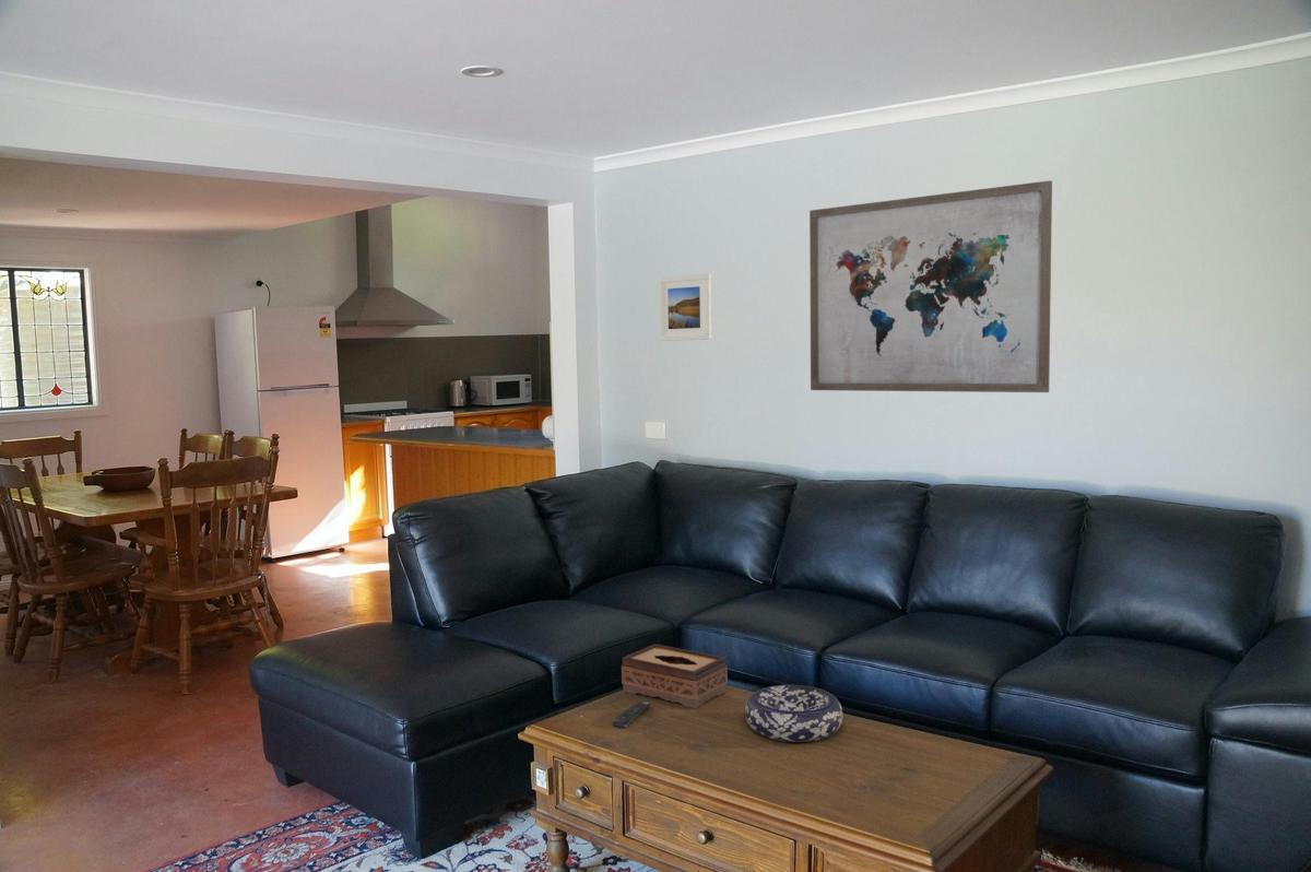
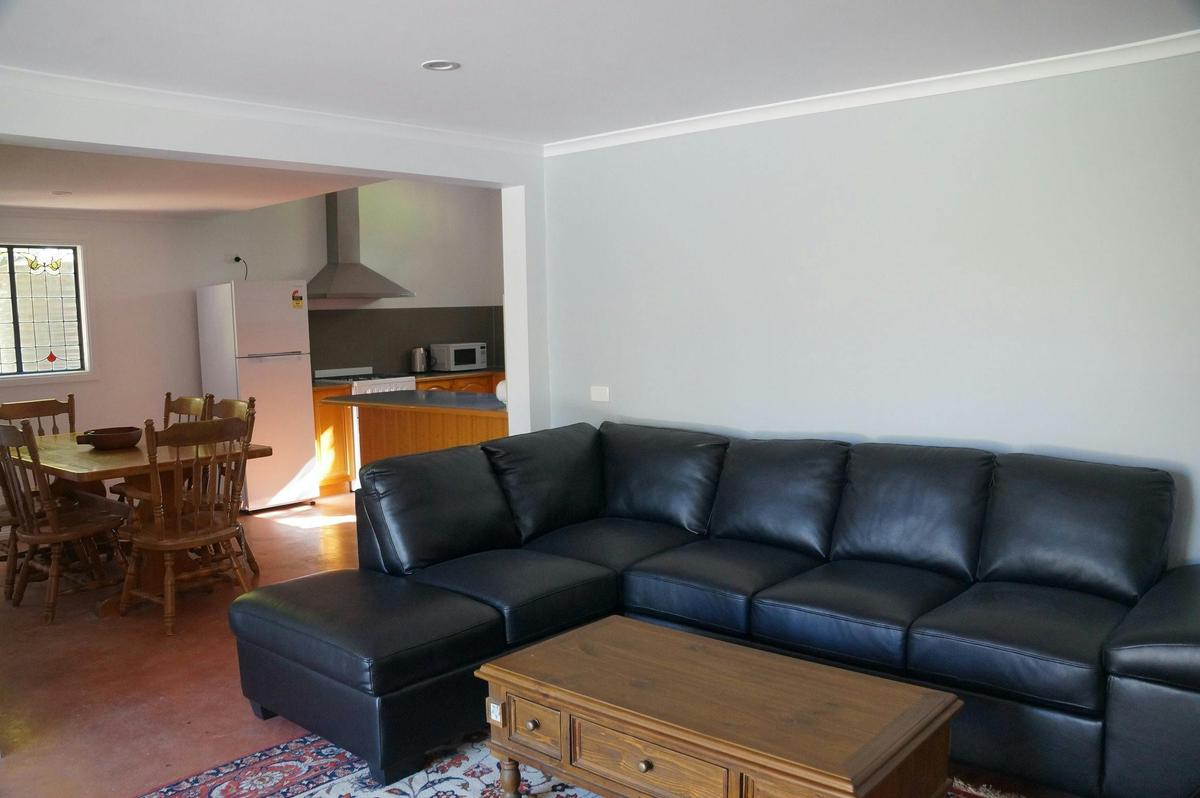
- wall art (920, 294)
- remote control (633, 712)
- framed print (684, 308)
- tissue box (674, 674)
- decorative bowl (793, 712)
